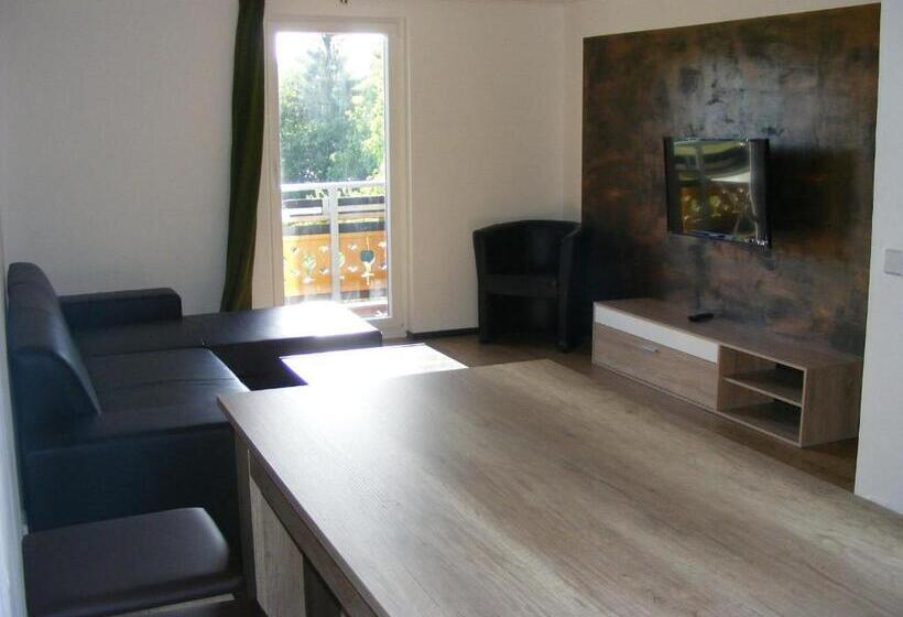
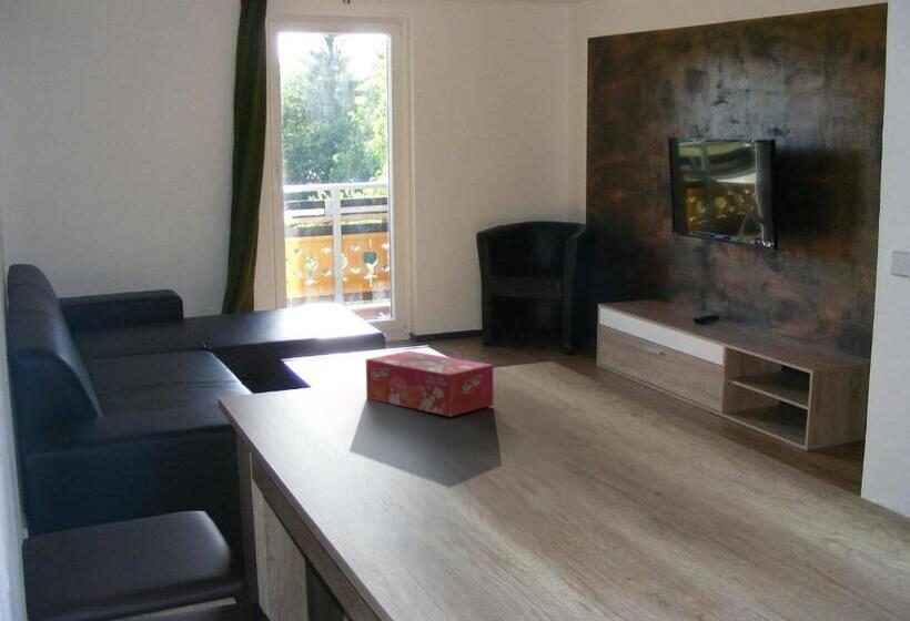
+ tissue box (428, 381)
